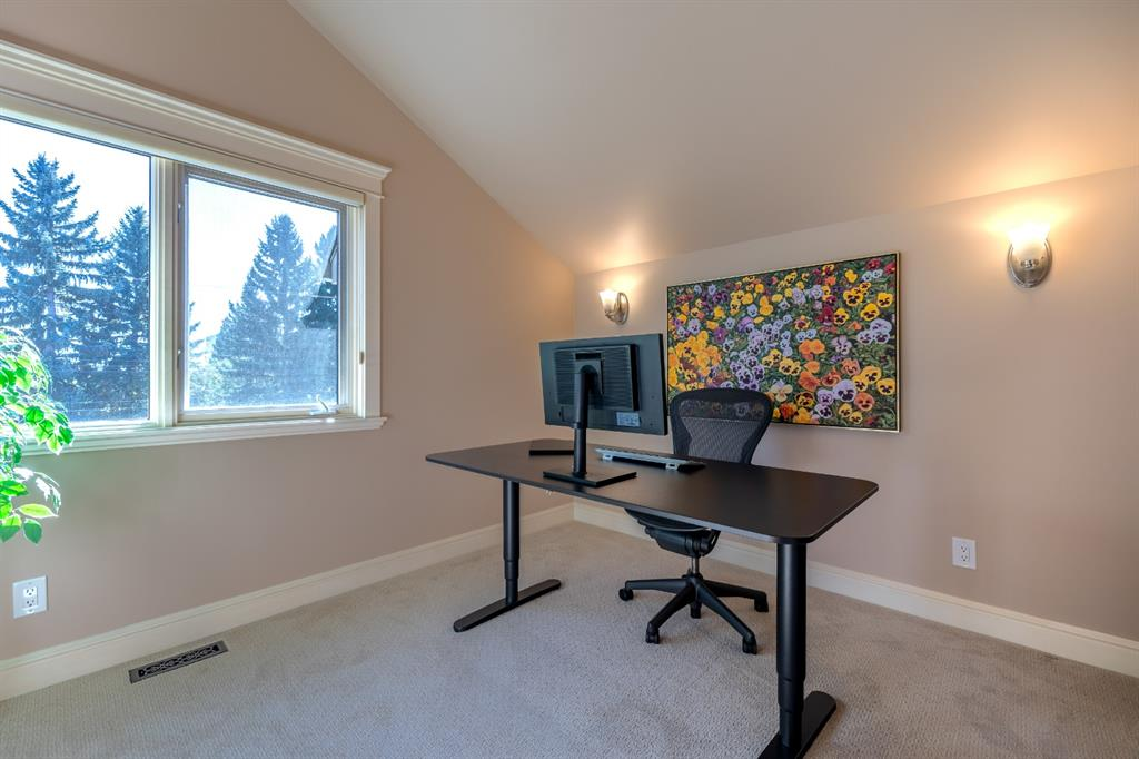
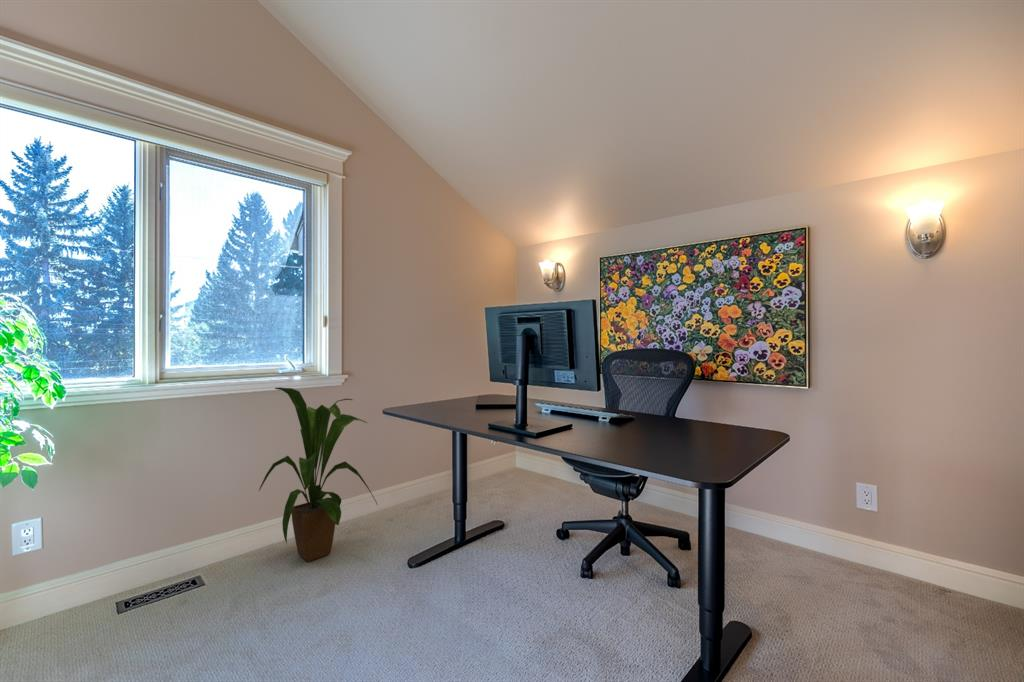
+ house plant (326, 464)
